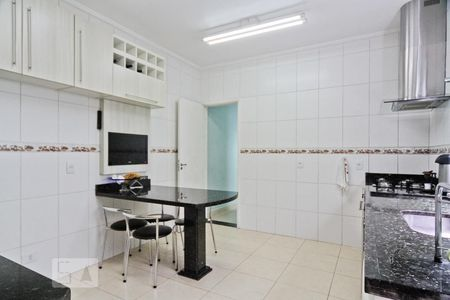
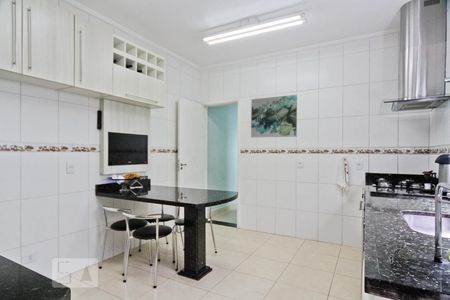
+ wall art (273, 117)
